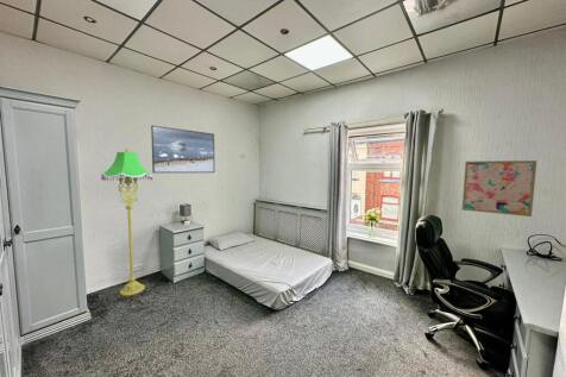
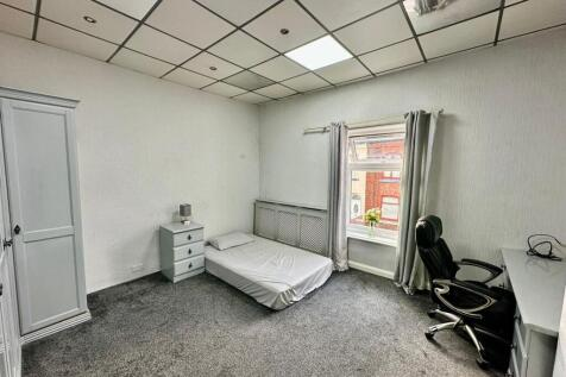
- wall art (496, 187)
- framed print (185, 151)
- floor lamp (130, 220)
